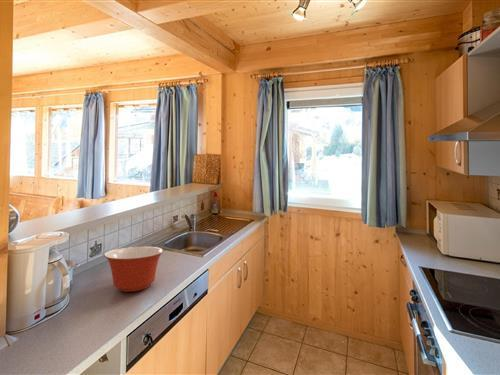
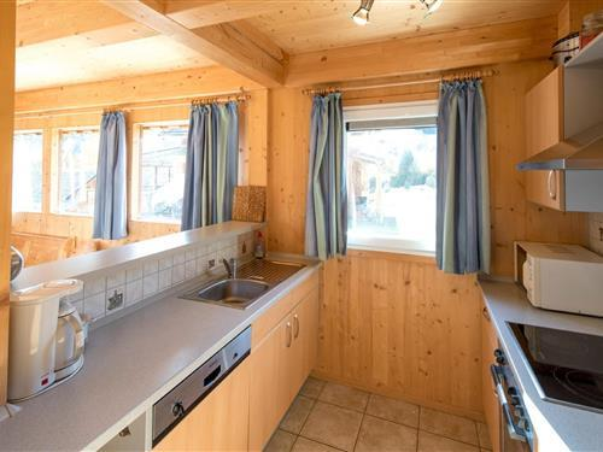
- mixing bowl (134, 269)
